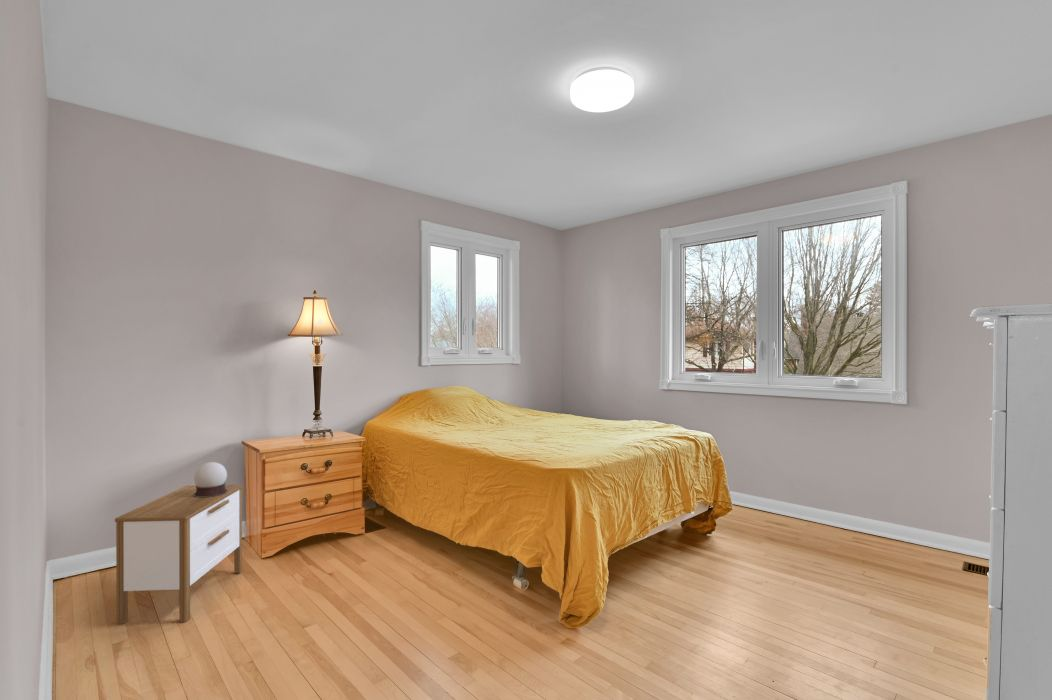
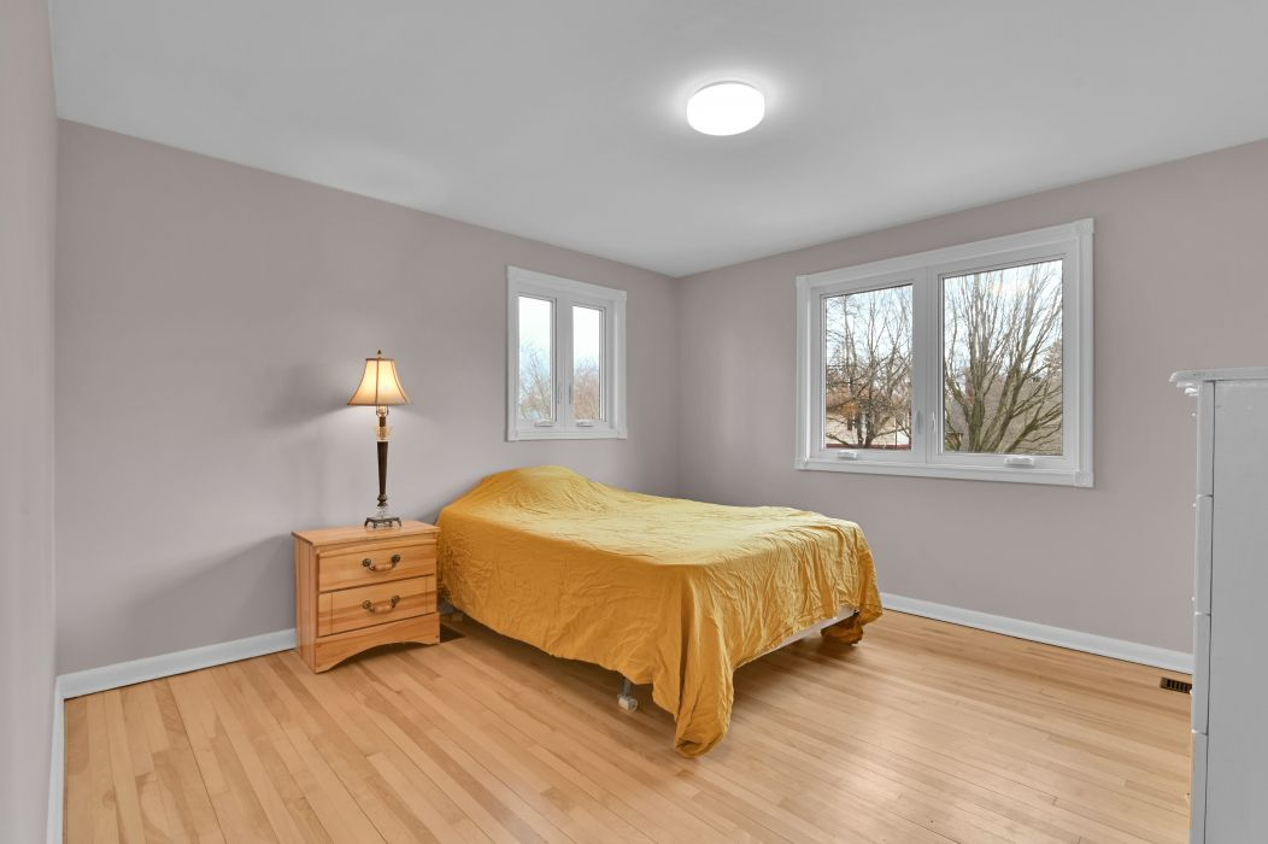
- snow globe (210, 477)
- nightstand (187, 547)
